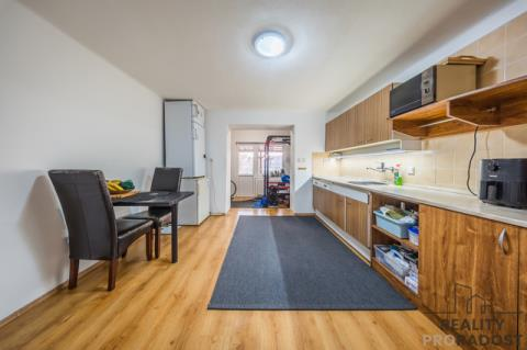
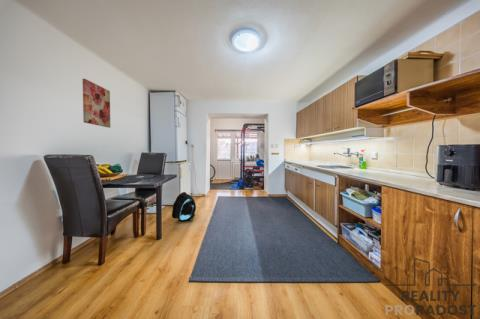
+ backpack (183, 206)
+ wall art (97, 105)
